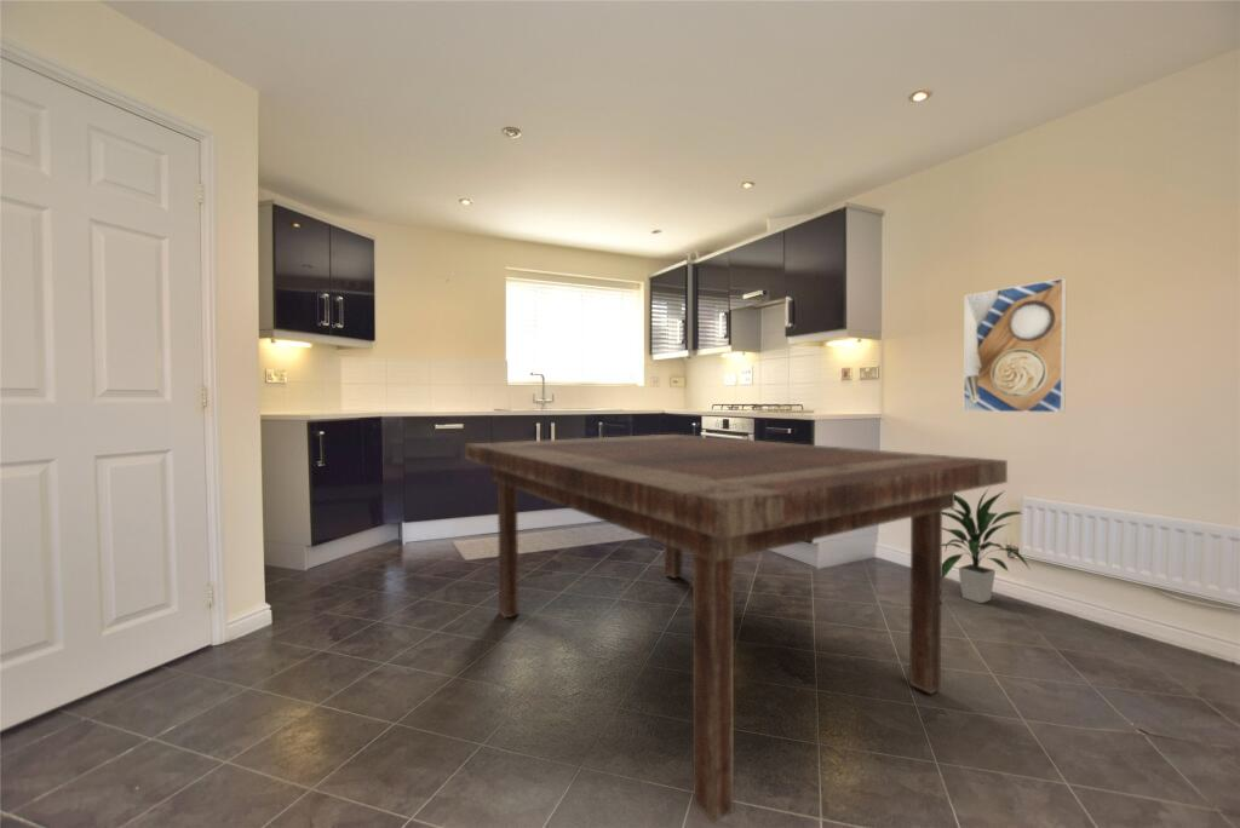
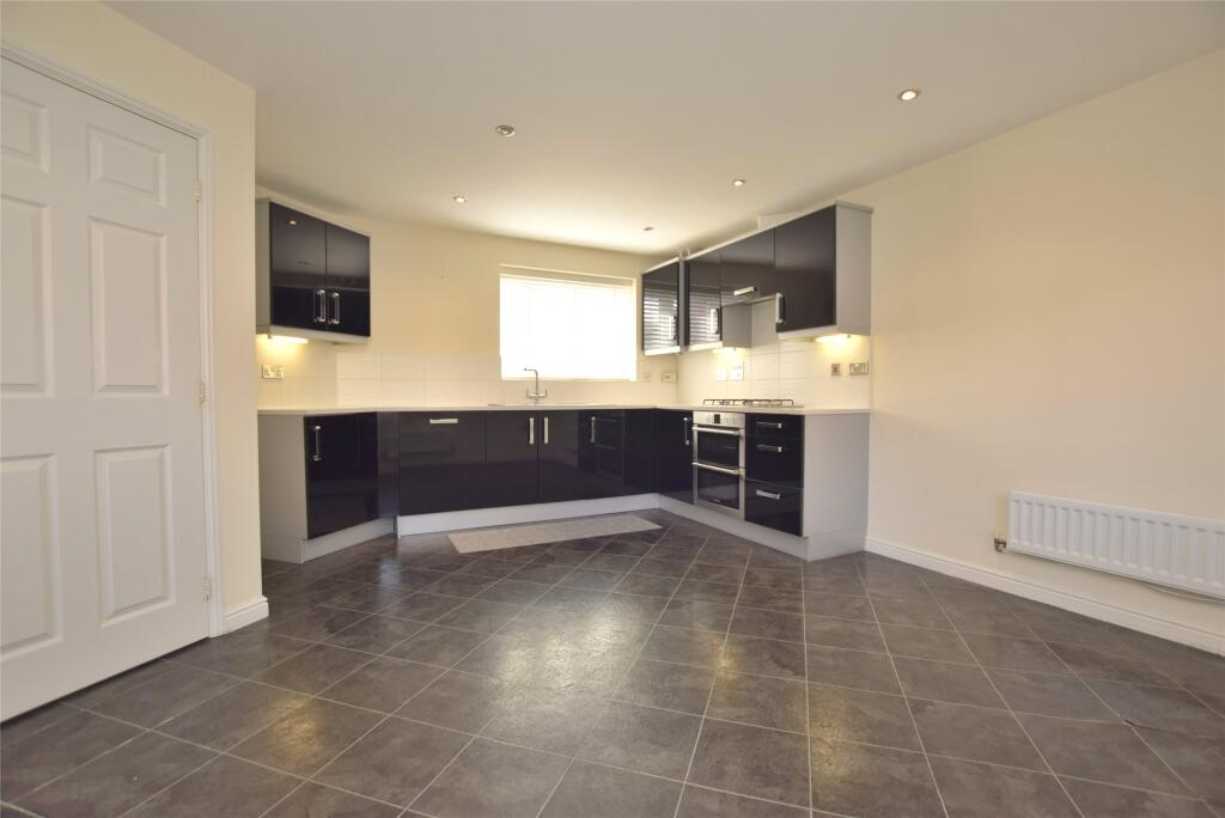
- dining table (685, 548)
- indoor plant (972, 541)
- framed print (1011, 350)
